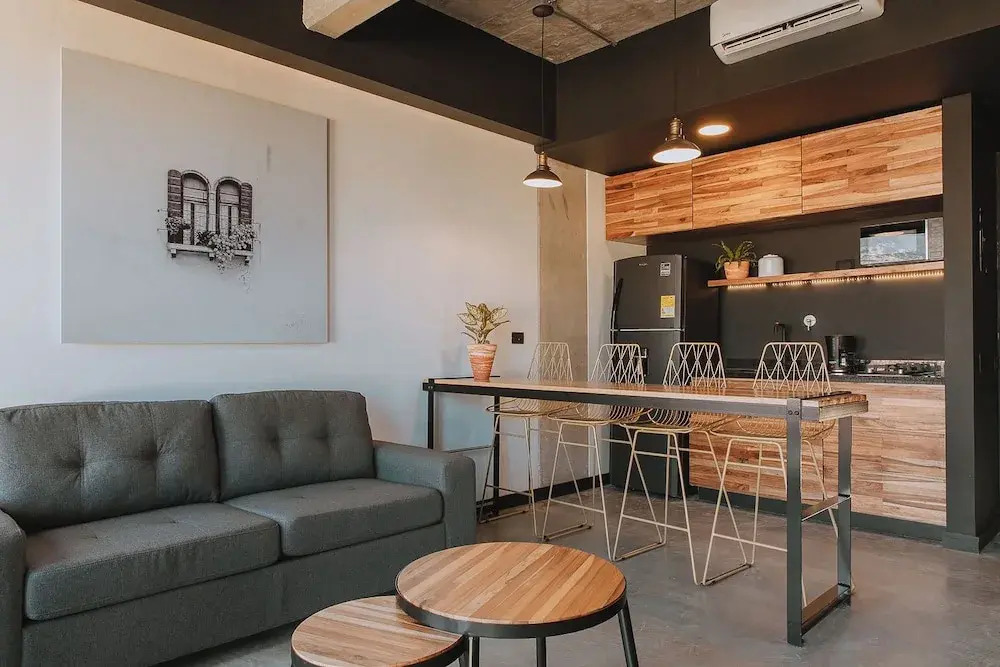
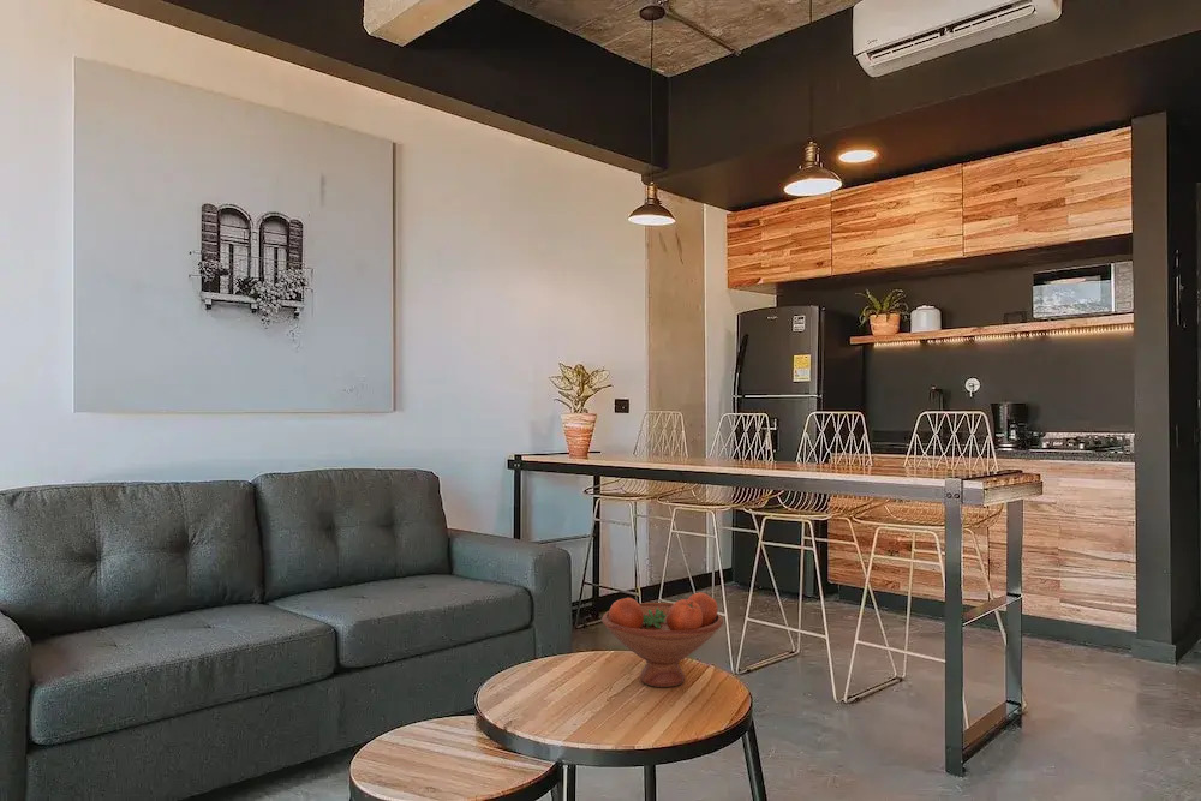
+ fruit bowl (662, 635)
